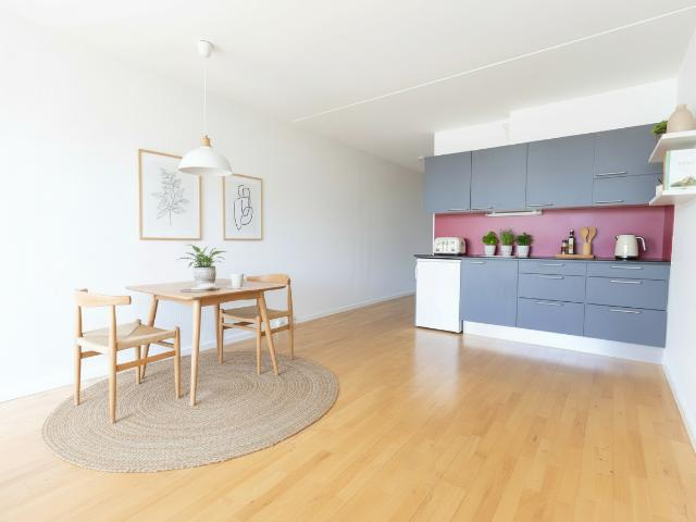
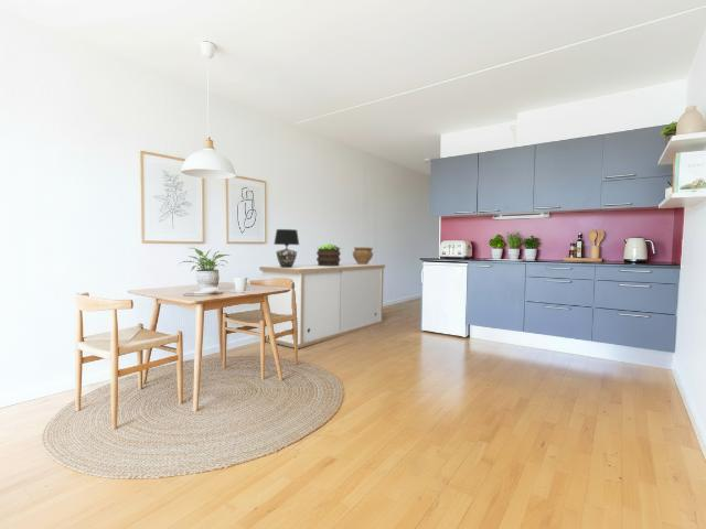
+ storage cabinet (328, 298)
+ potted plant (328, 255)
+ ceramic pot (362, 255)
+ table lamp (286, 248)
